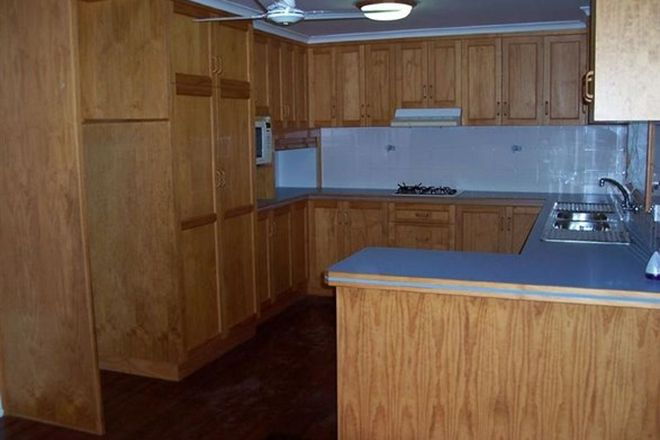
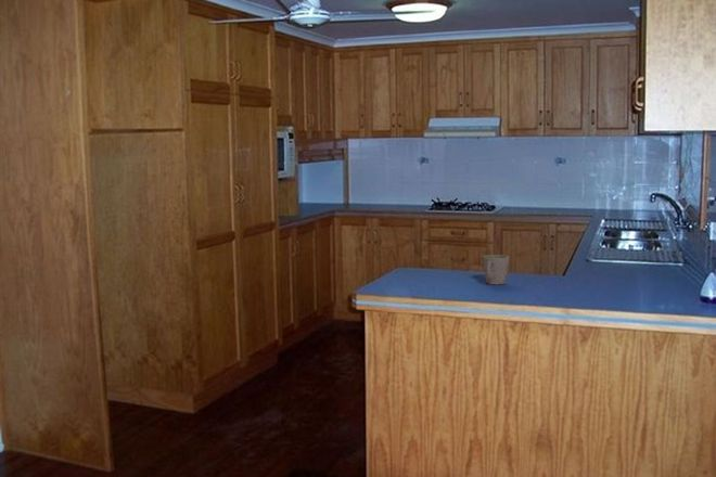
+ mug (494, 270)
